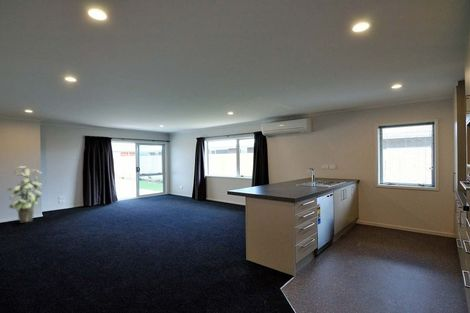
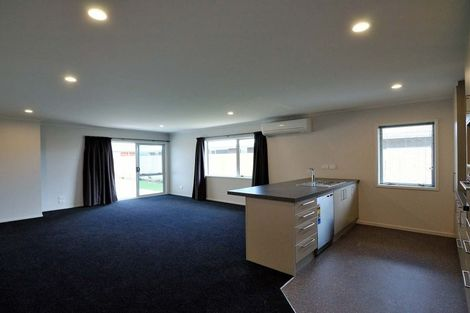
- indoor plant (24, 193)
